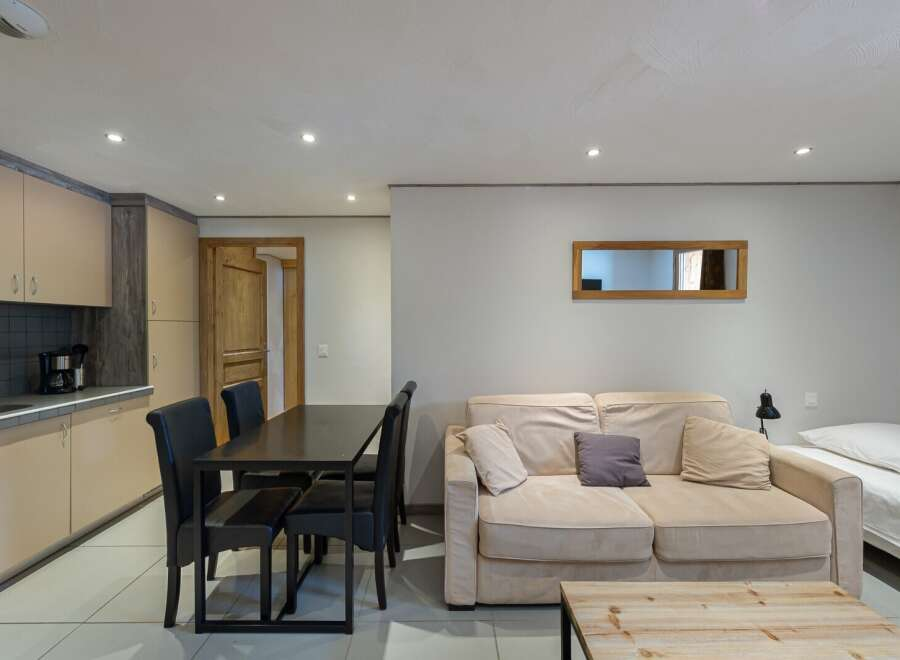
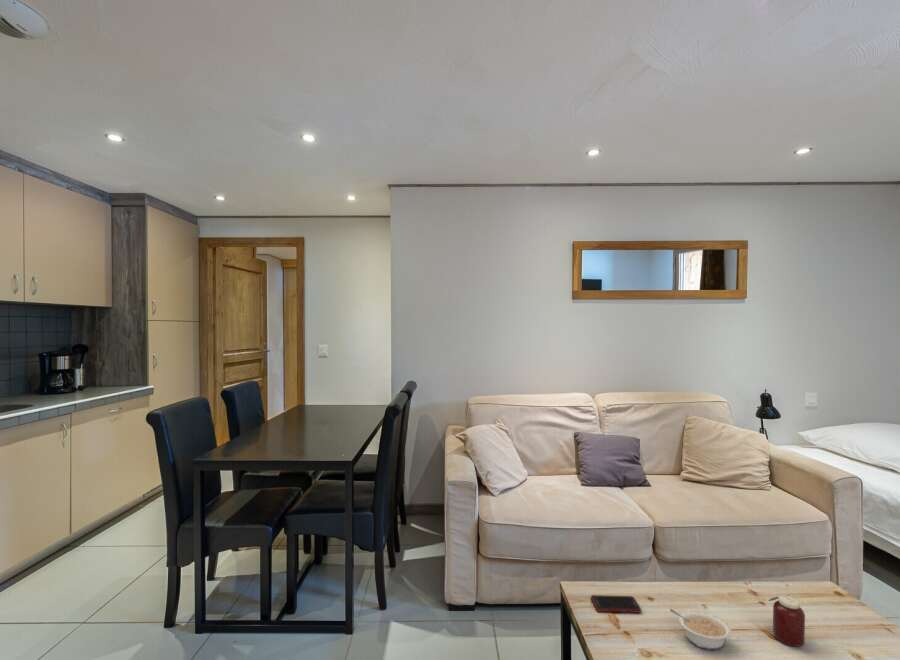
+ legume (702, 630)
+ cell phone (615, 603)
+ jar (783, 616)
